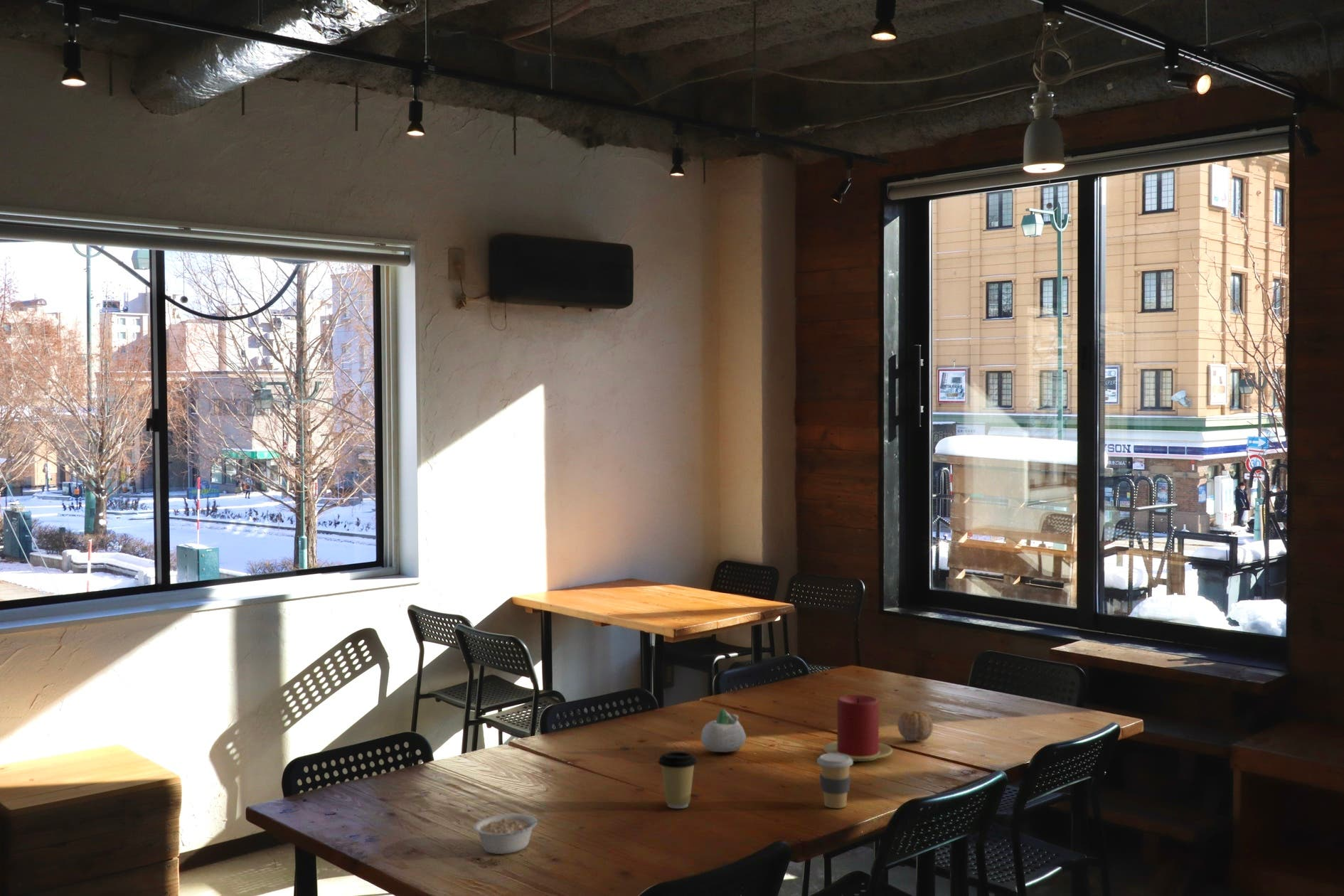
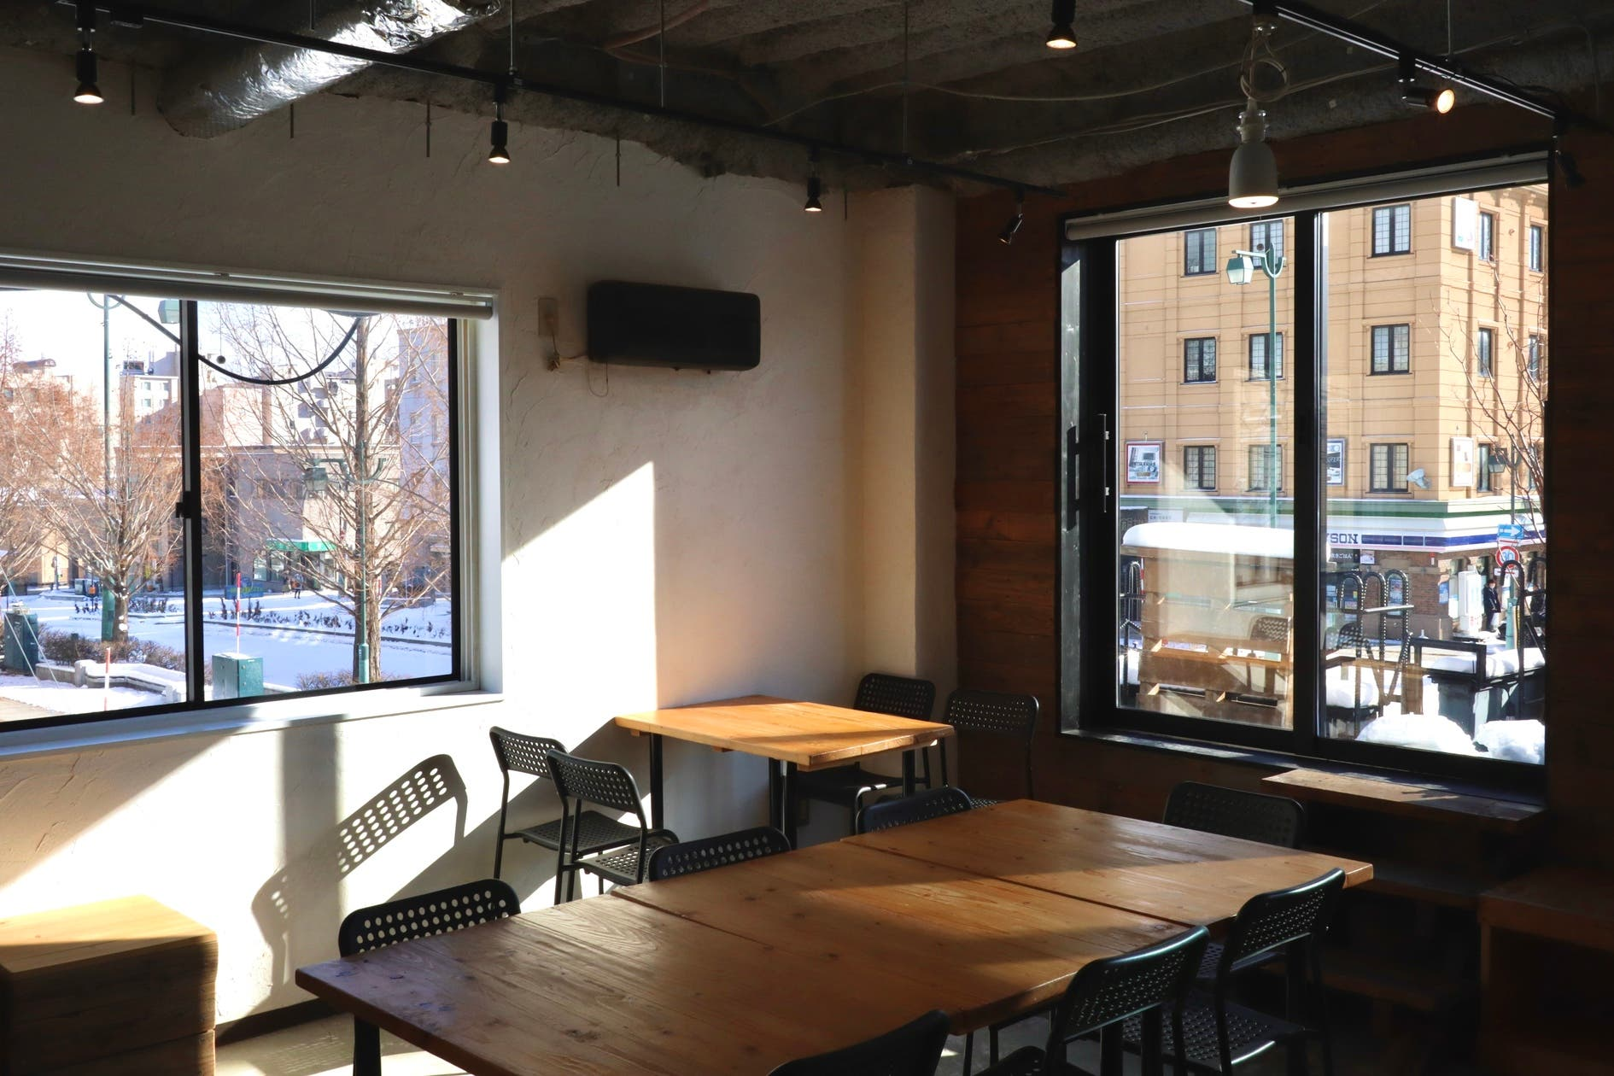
- fruit (915, 725)
- coffee cup (835, 781)
- coffee cup (678, 779)
- succulent planter (724, 730)
- candle (858, 727)
- legume (508, 832)
